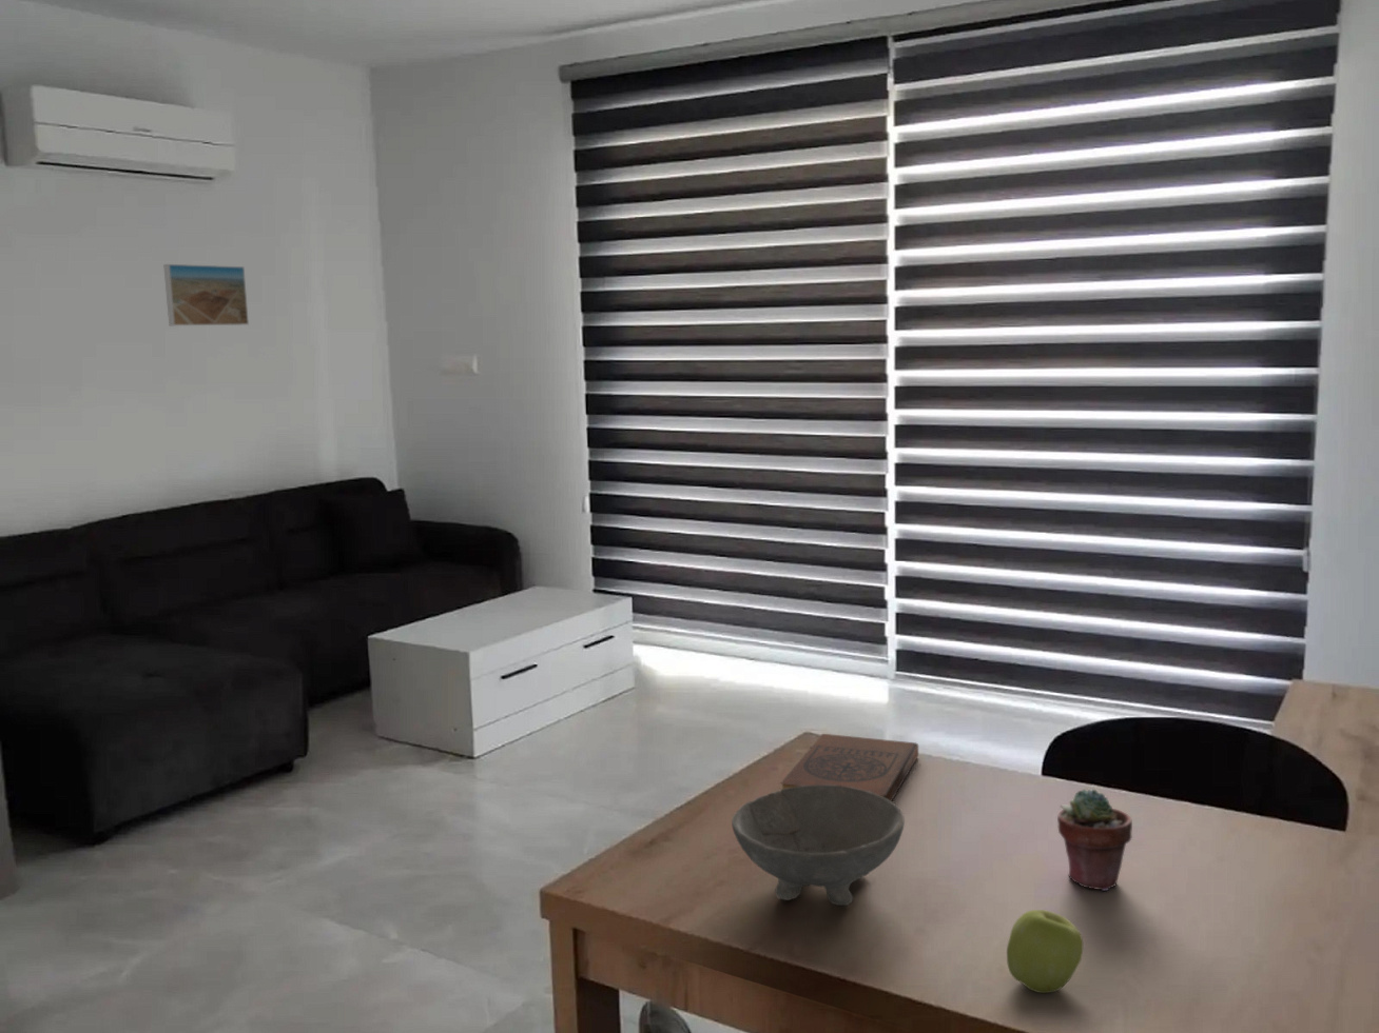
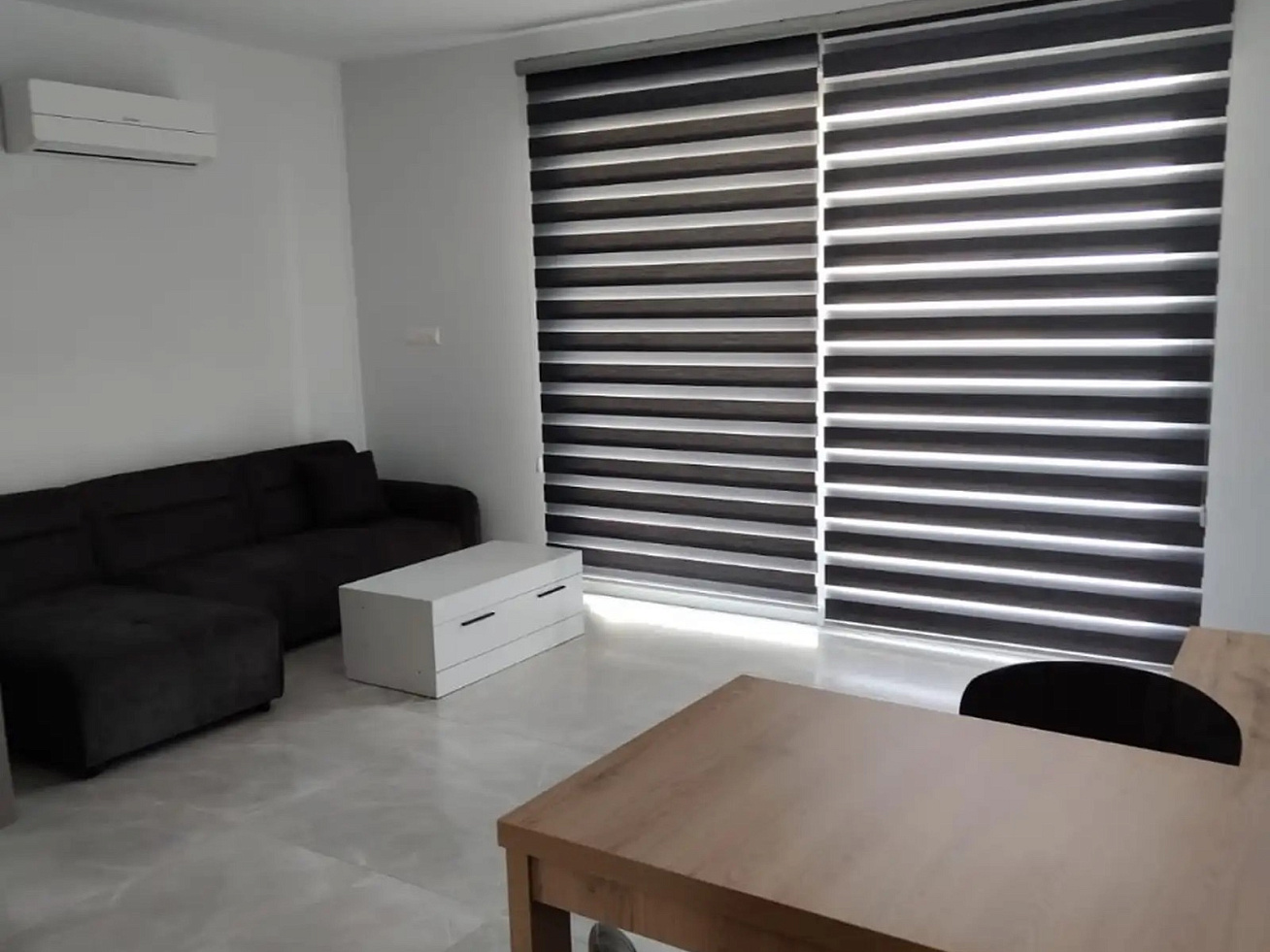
- apple (1045, 948)
- bowl (817, 851)
- book (852, 769)
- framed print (206, 295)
- potted succulent (1093, 834)
